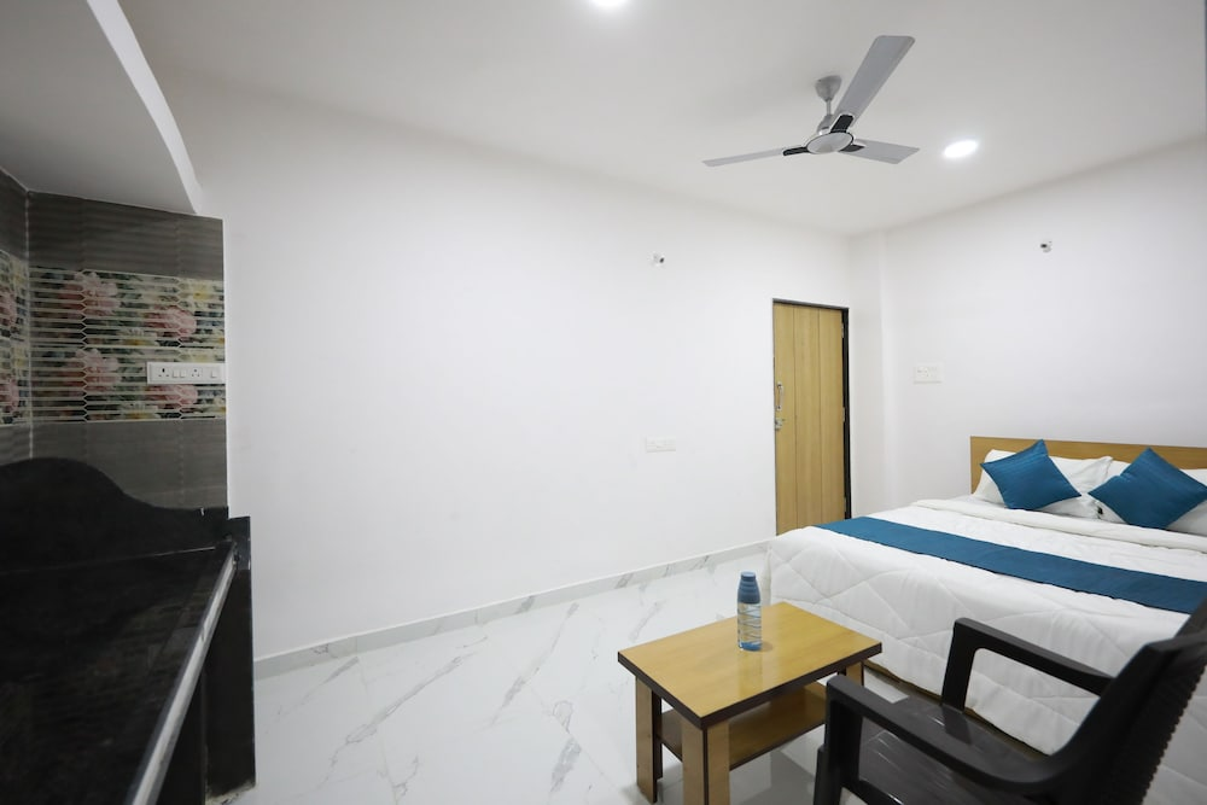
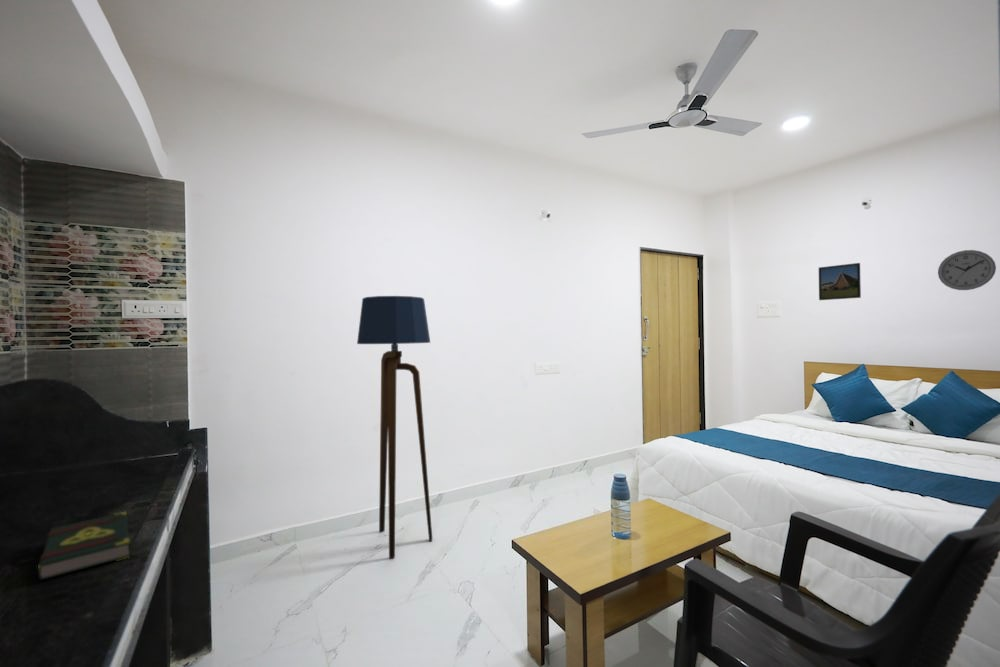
+ floor lamp (395, 419)
+ wall clock (965, 270)
+ book (87, 542)
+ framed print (838, 282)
